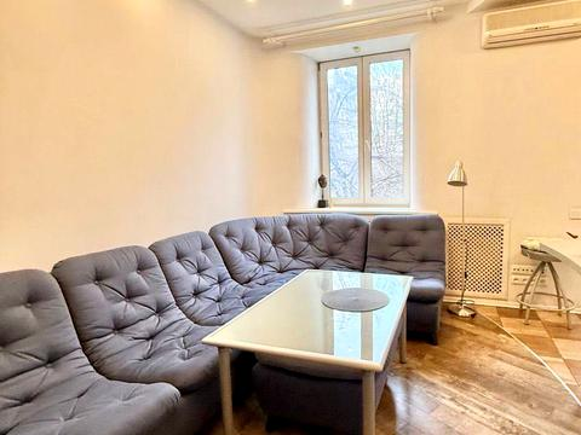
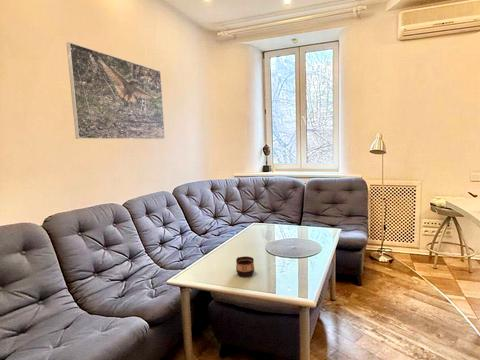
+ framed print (124, 99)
+ cup (245, 266)
